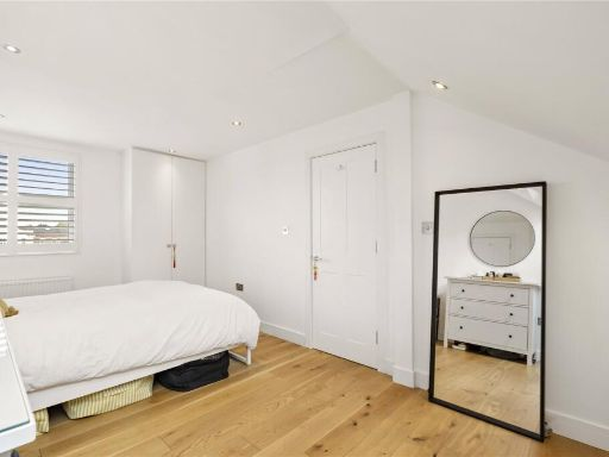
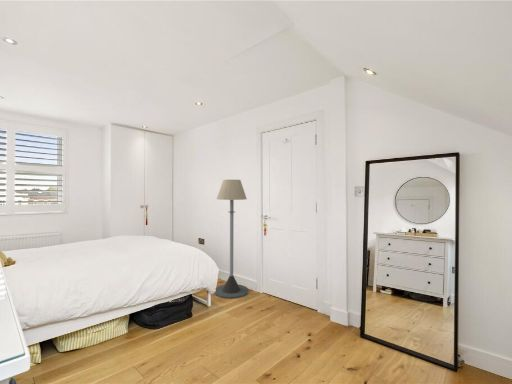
+ floor lamp (231, 236)
